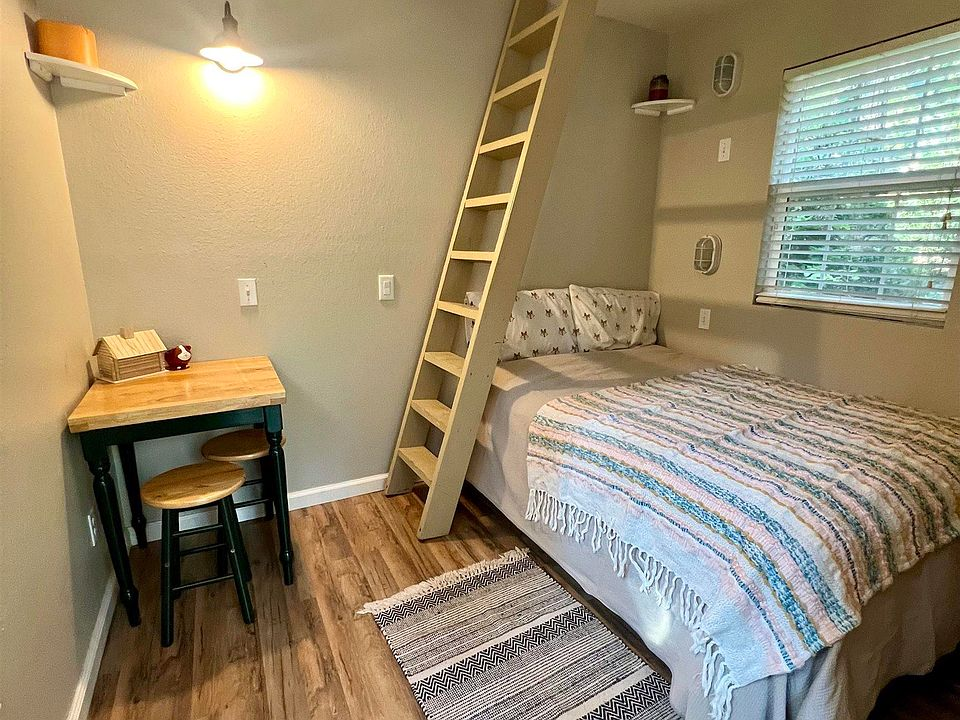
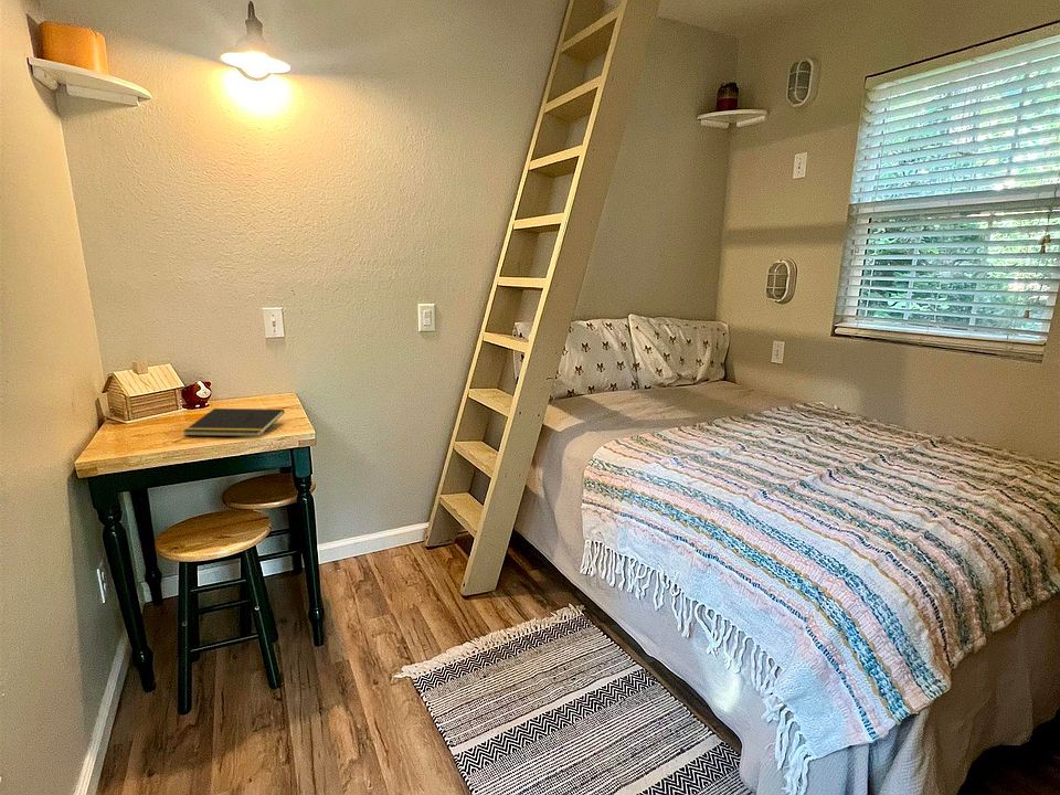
+ notepad (235, 422)
